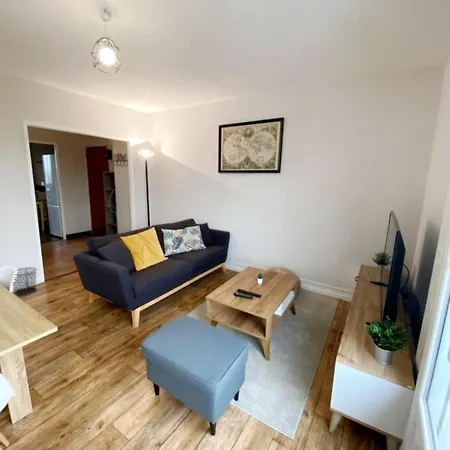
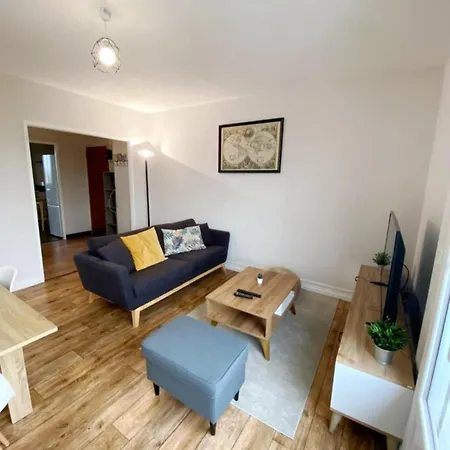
- waste bin (24, 281)
